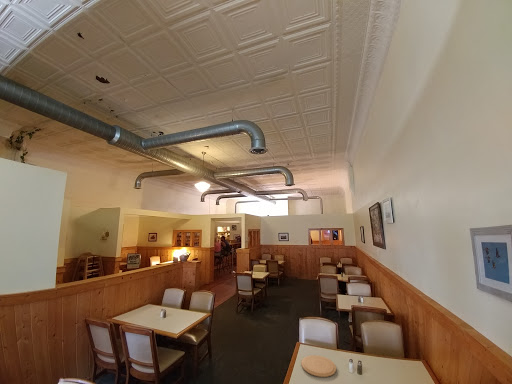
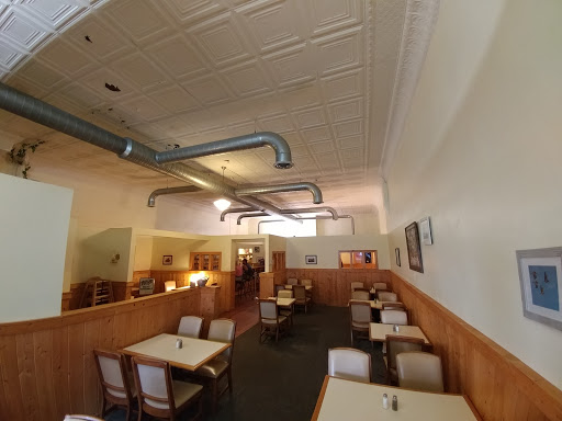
- plate (318, 364)
